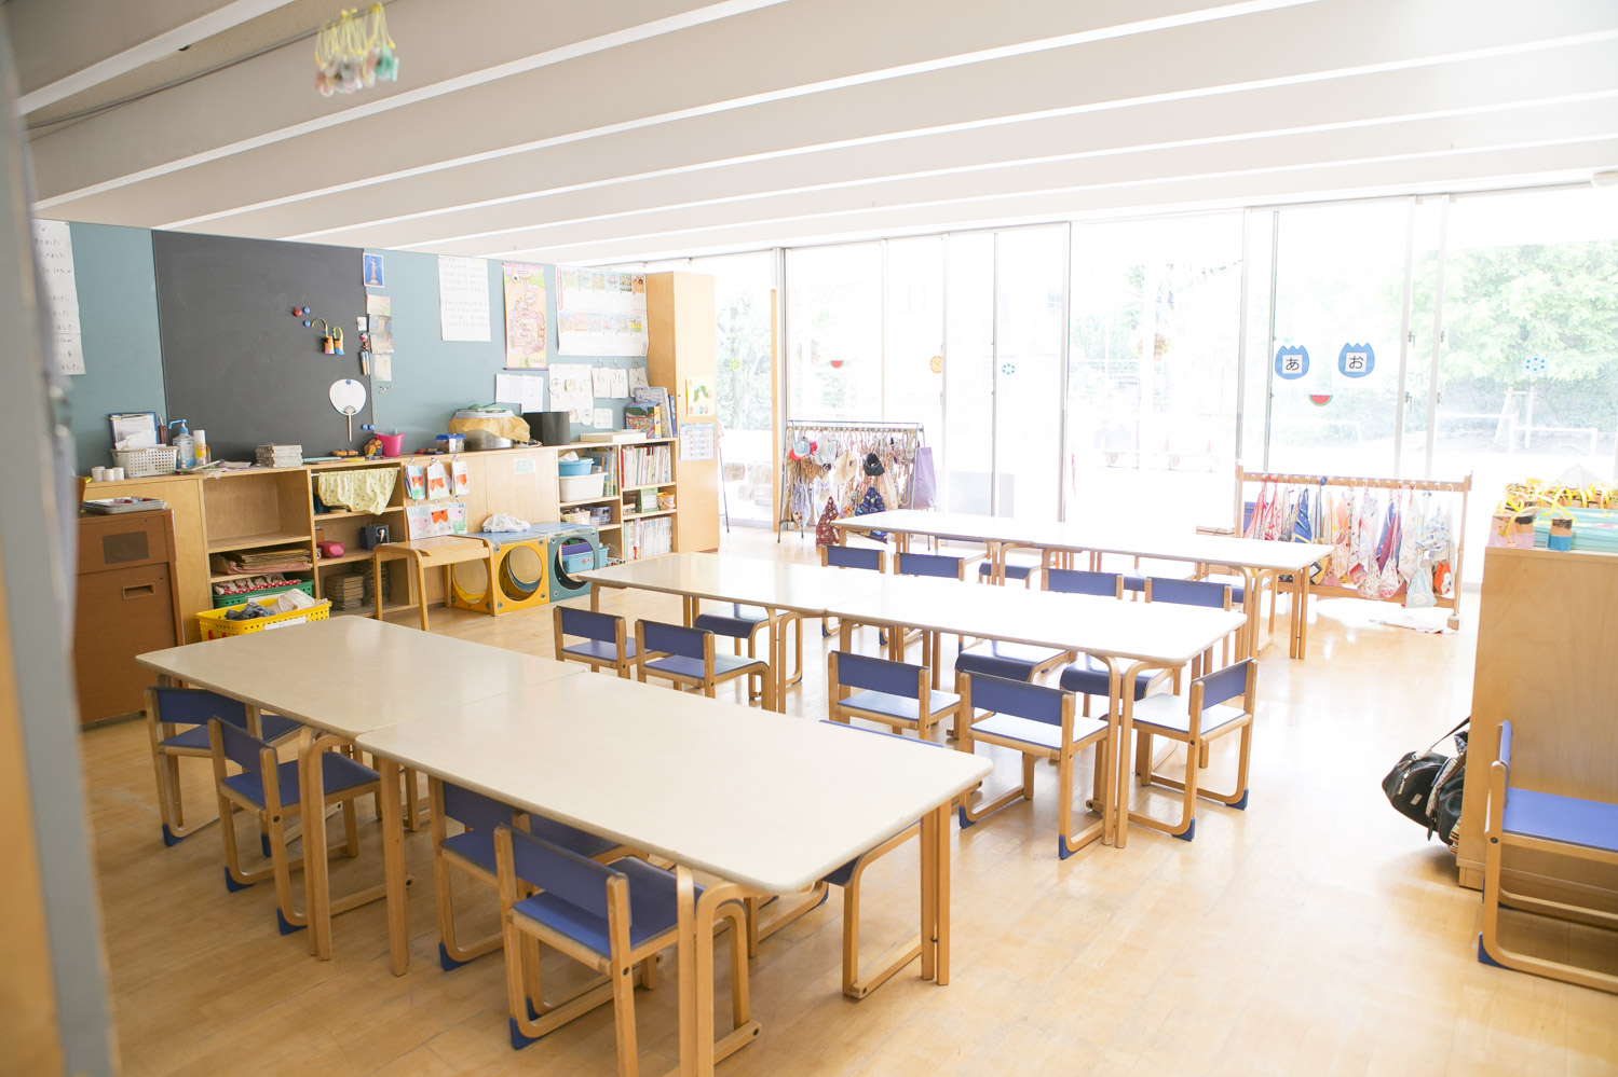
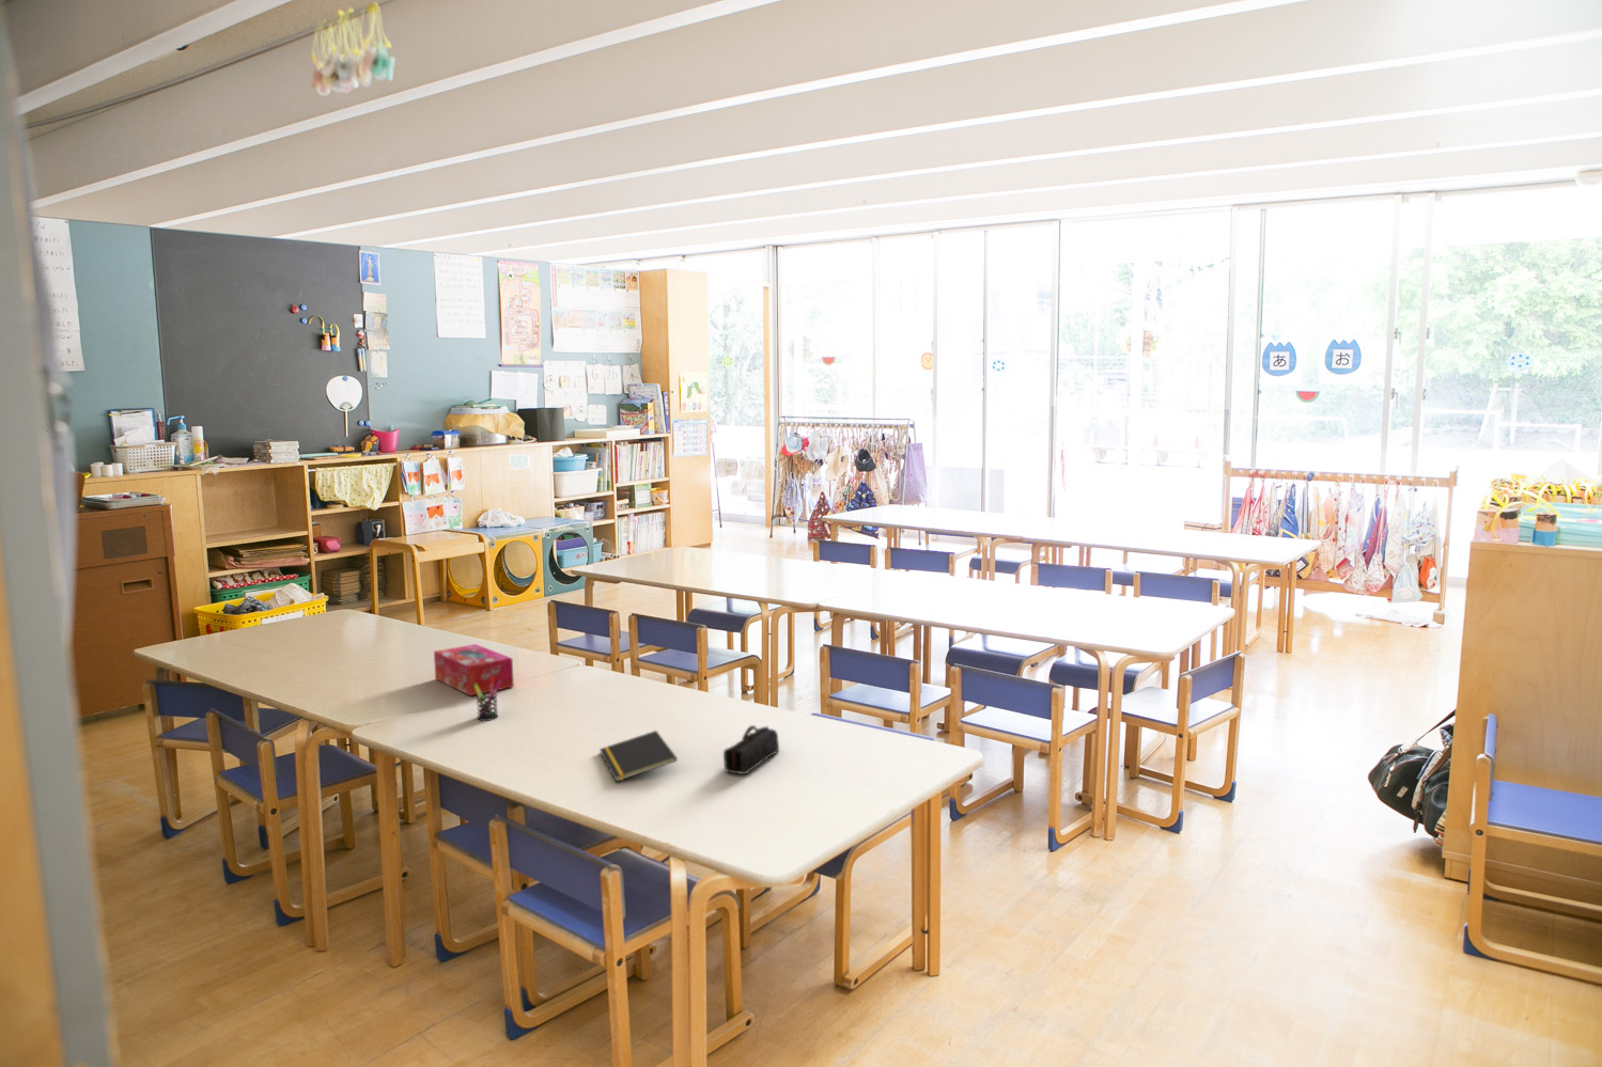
+ pencil case (752, 742)
+ tissue box (473, 668)
+ notepad (637, 754)
+ pen holder (485, 698)
